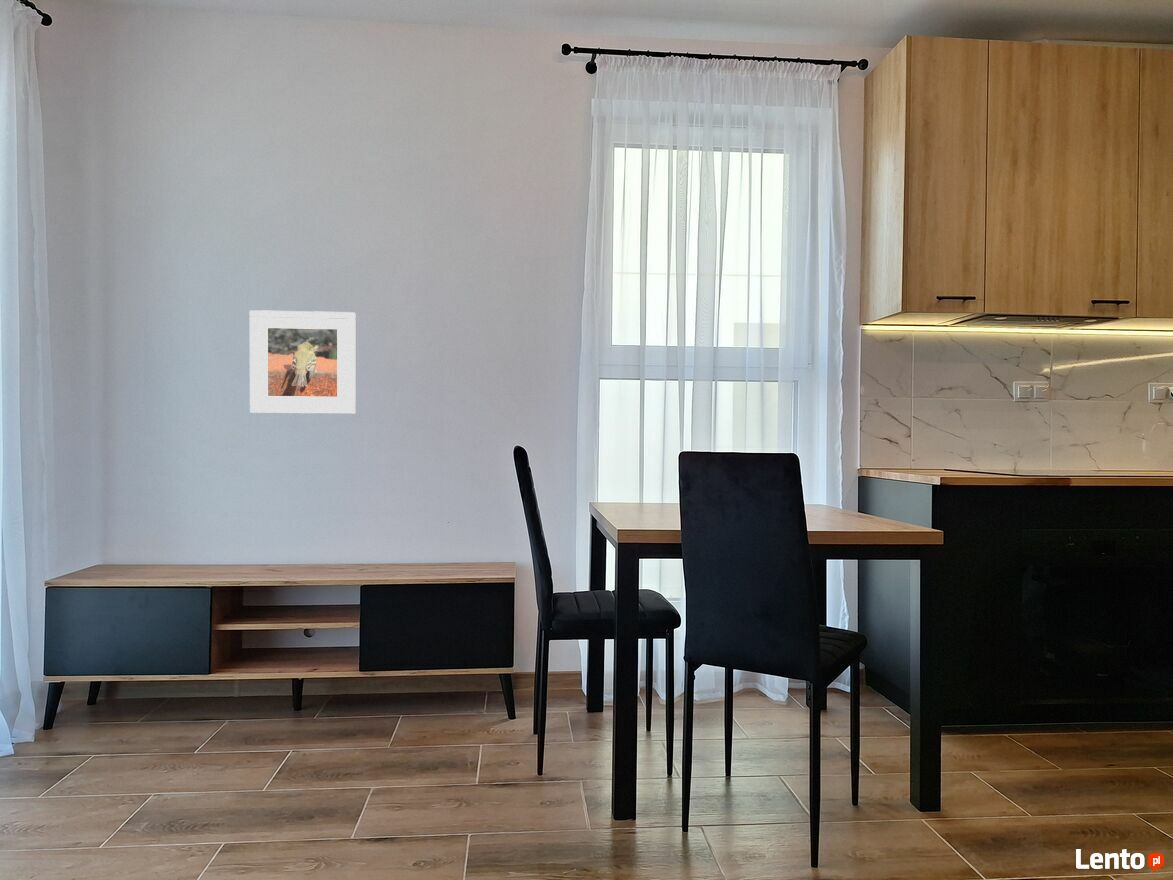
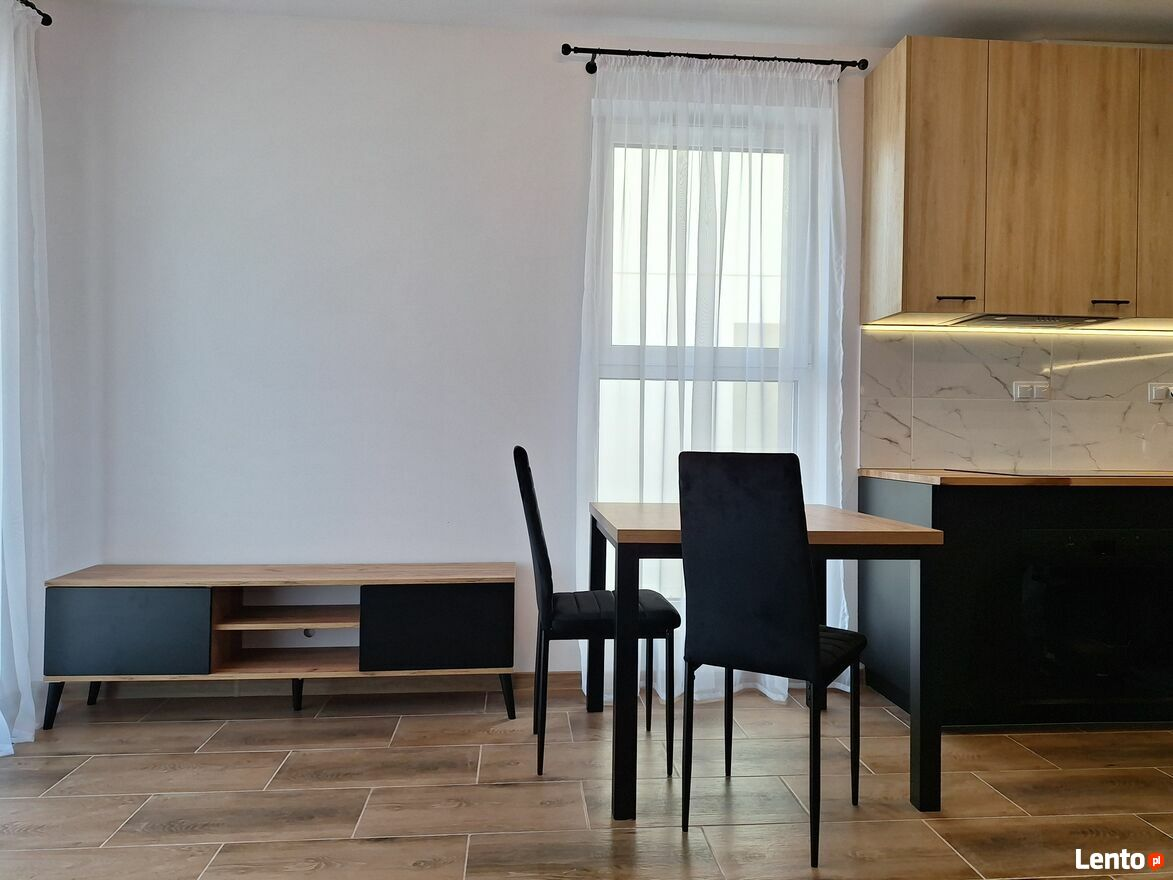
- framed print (303, 362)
